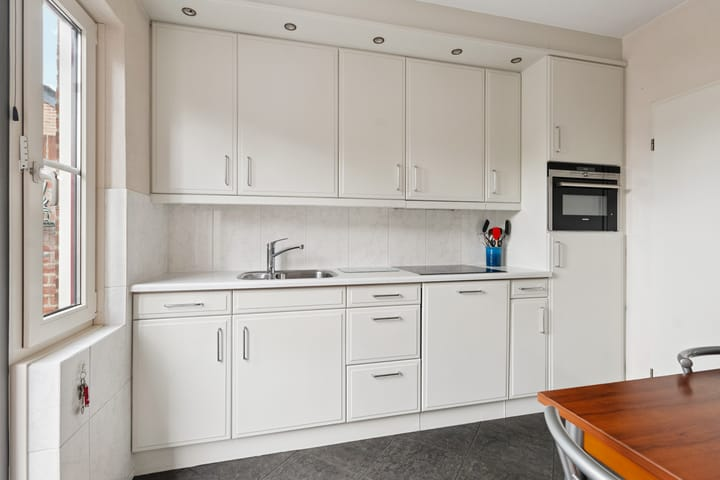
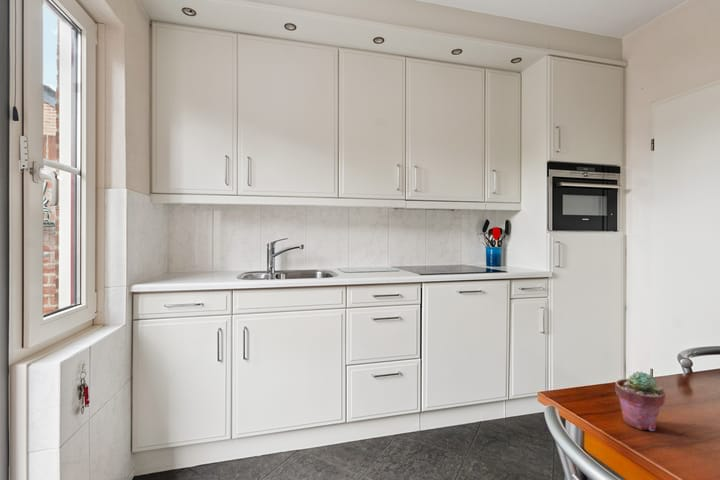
+ potted succulent (639, 397)
